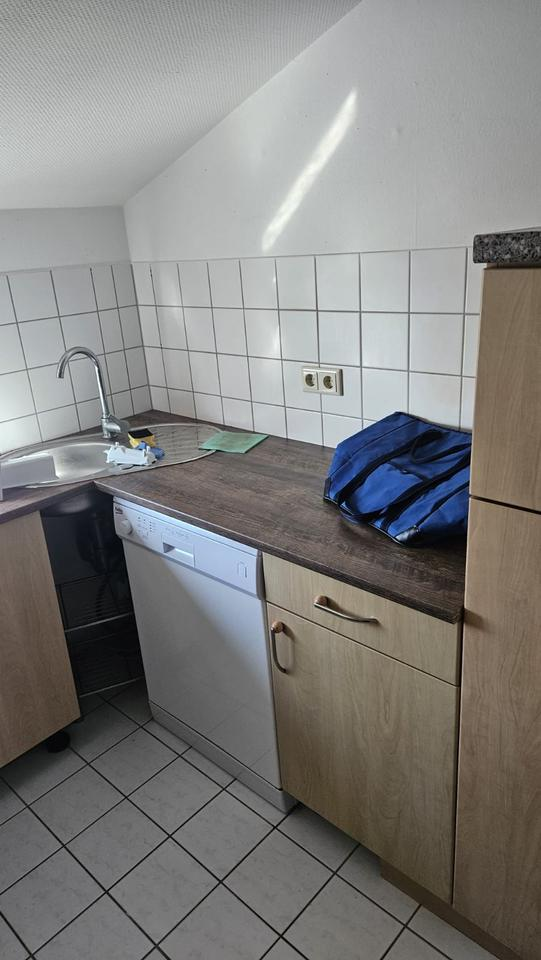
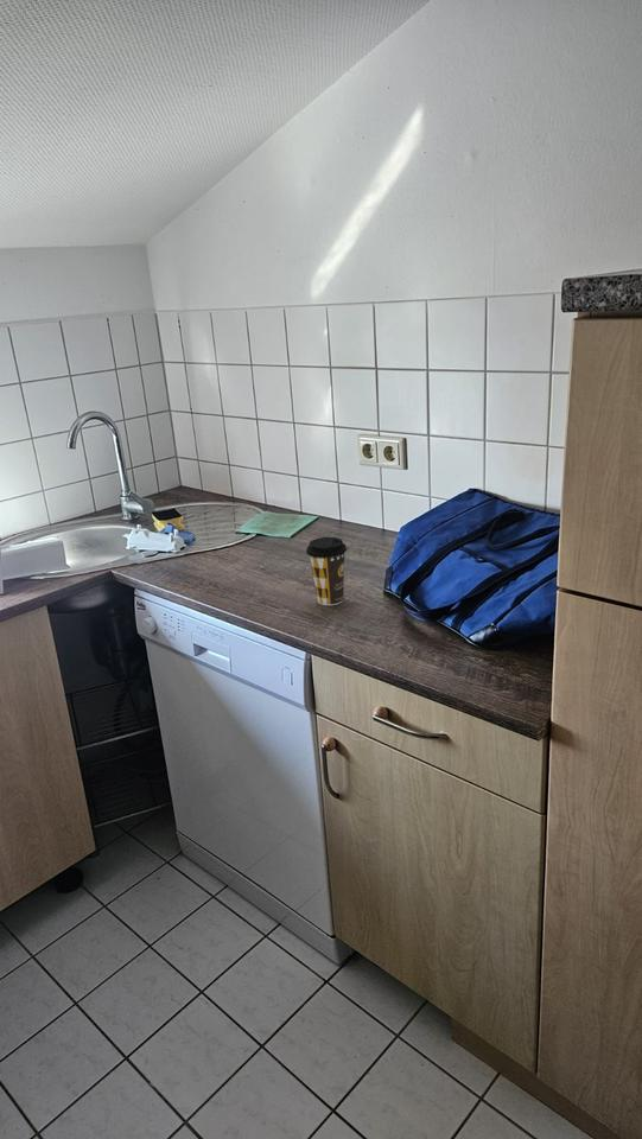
+ coffee cup (328, 571)
